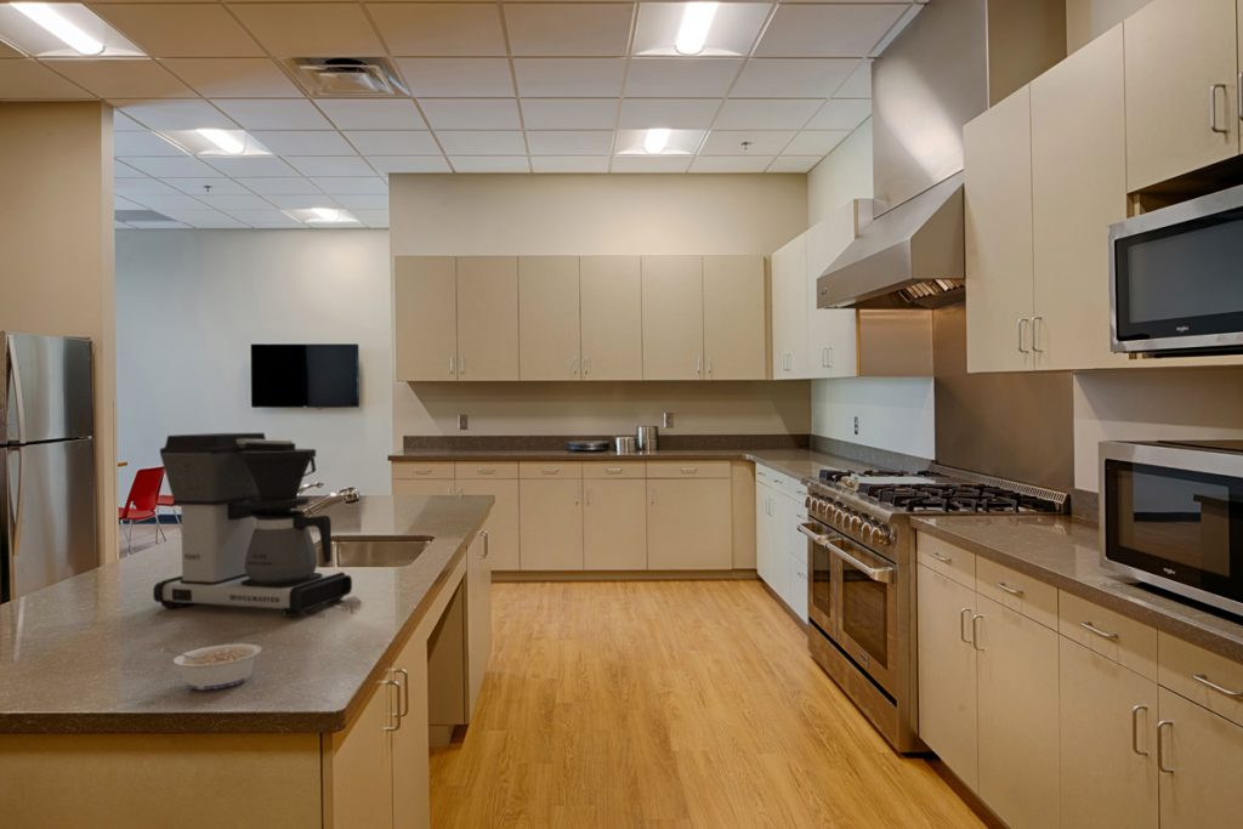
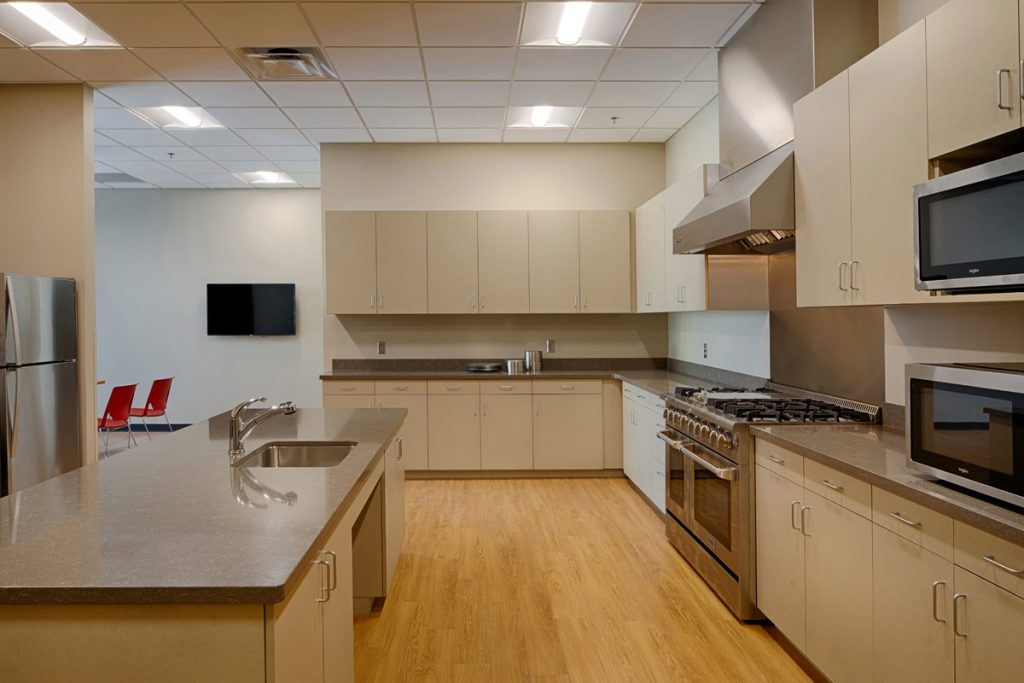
- coffee maker (254, 518)
- legume (215, 665)
